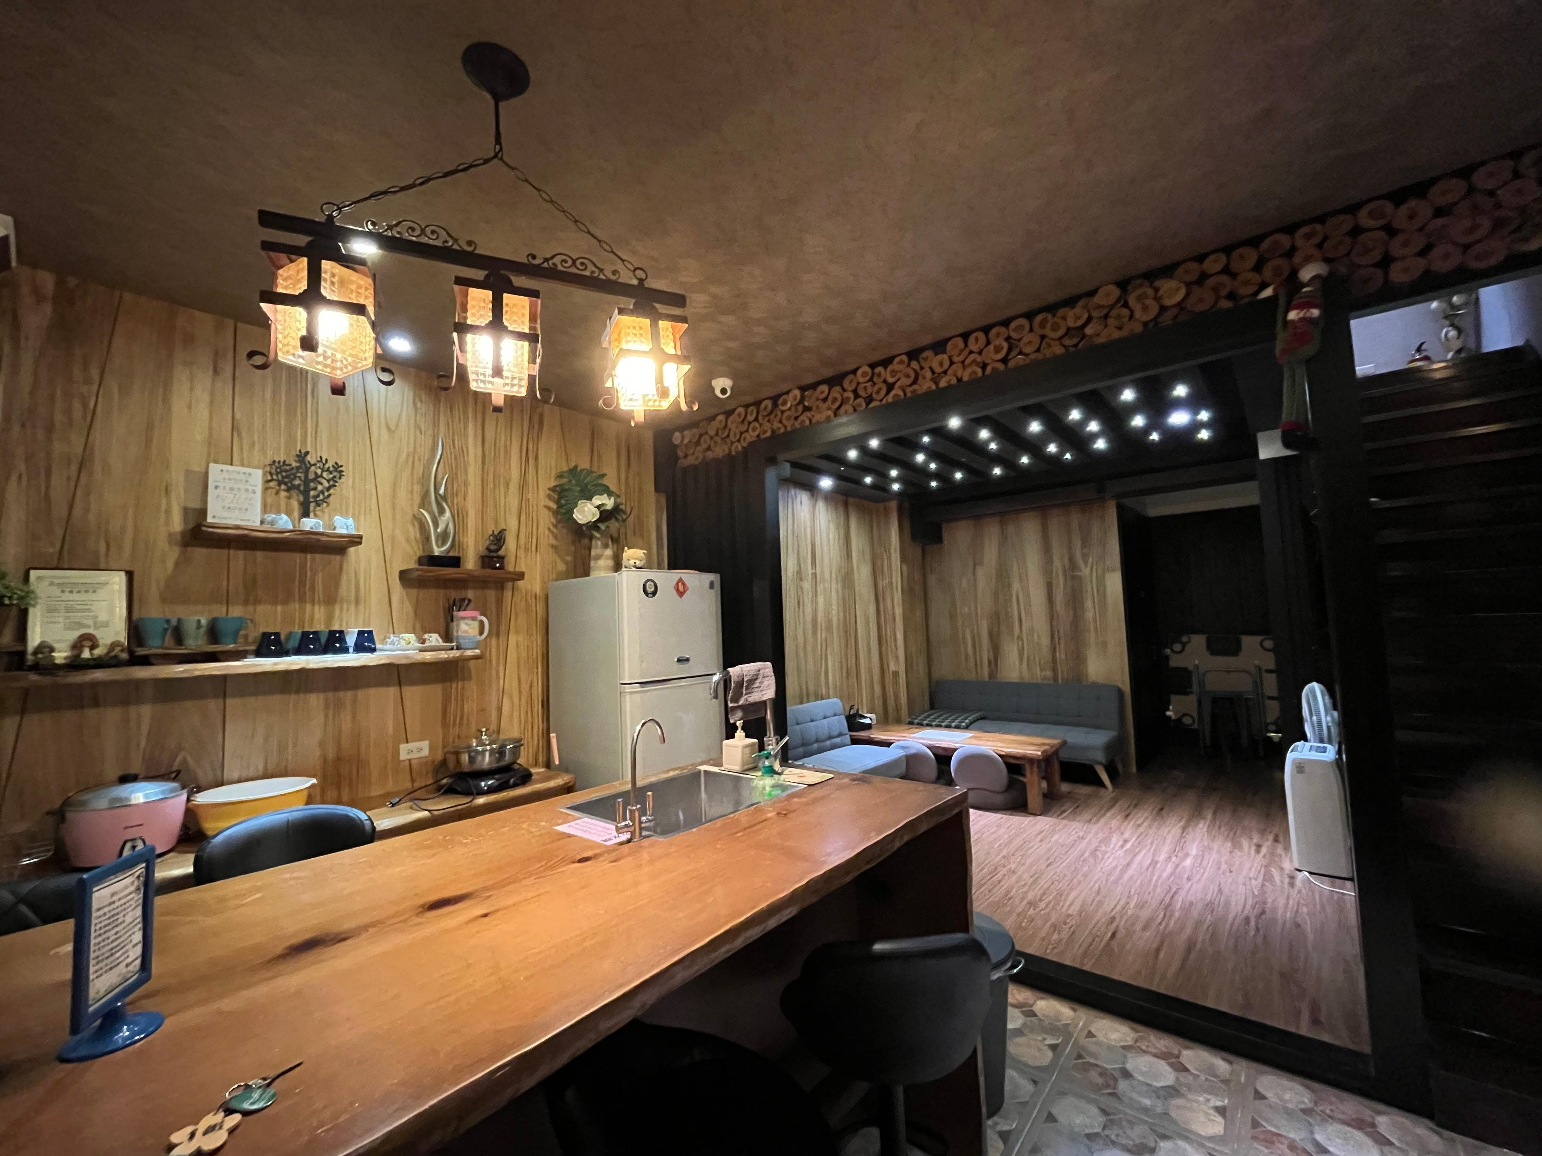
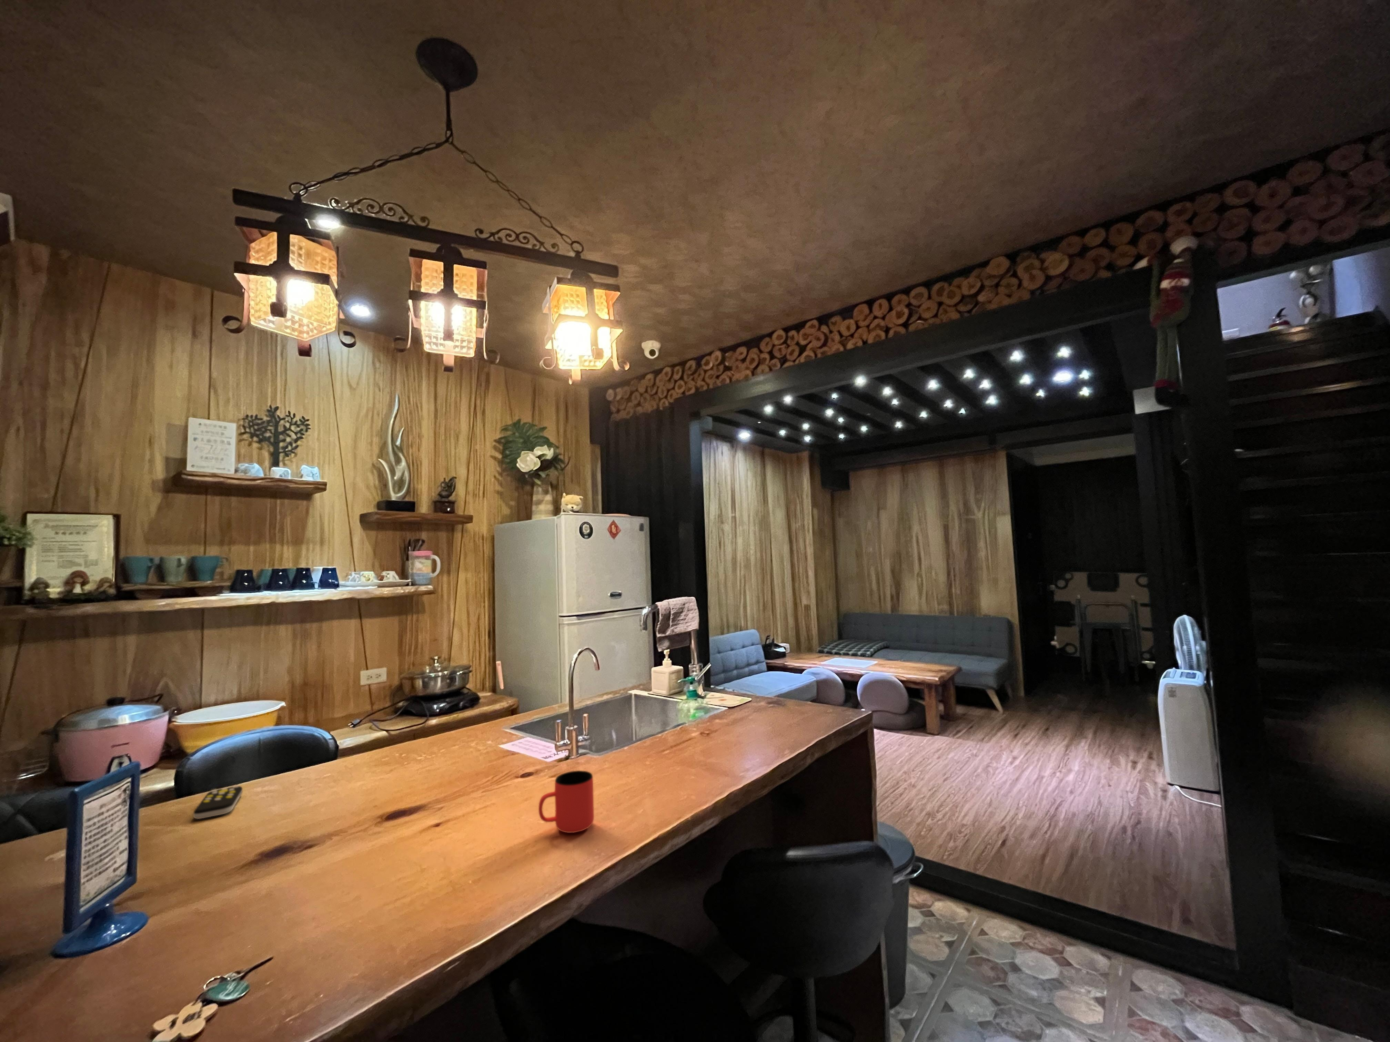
+ remote control (219, 801)
+ cup (566, 803)
